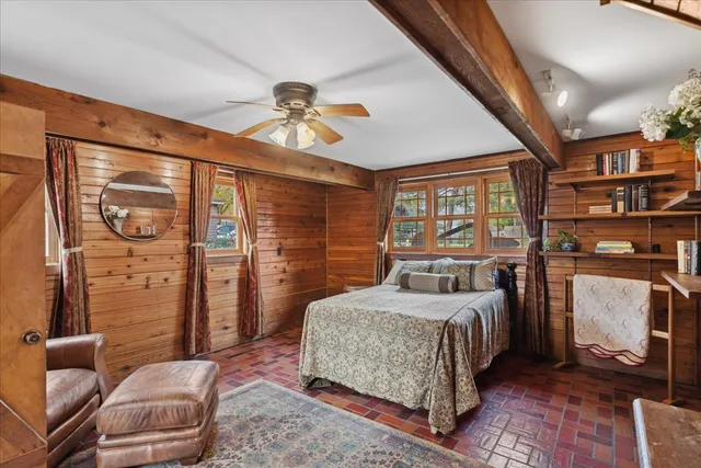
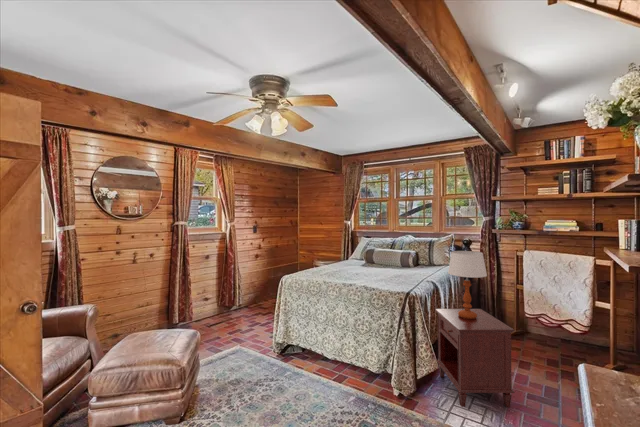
+ table lamp (467, 284)
+ nightstand (471, 354)
